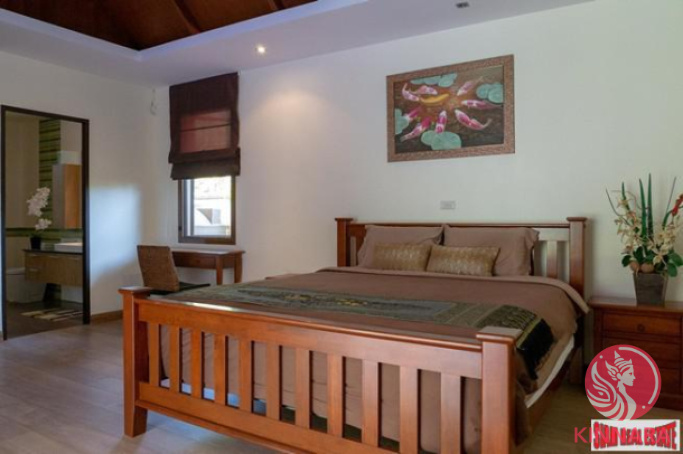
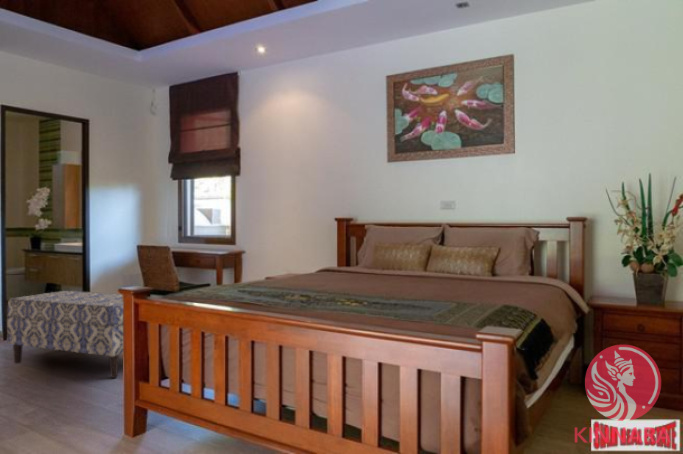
+ bench (86, 329)
